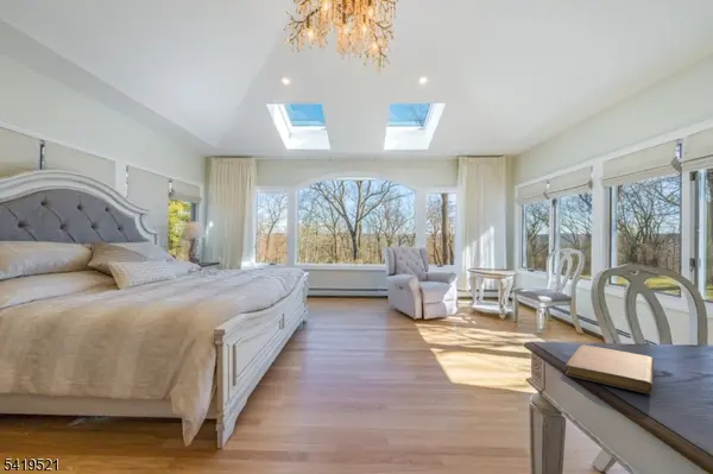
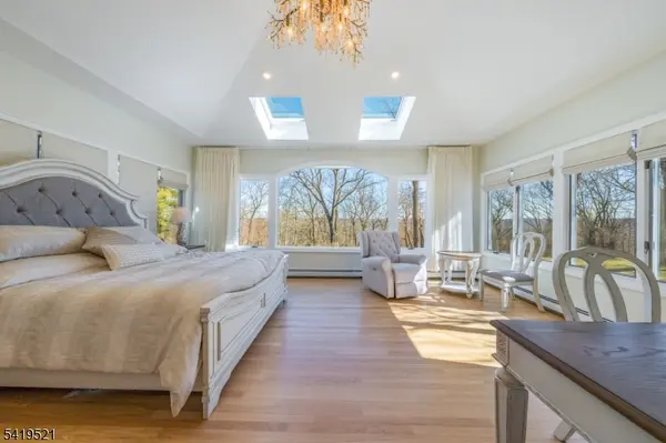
- notebook (611, 365)
